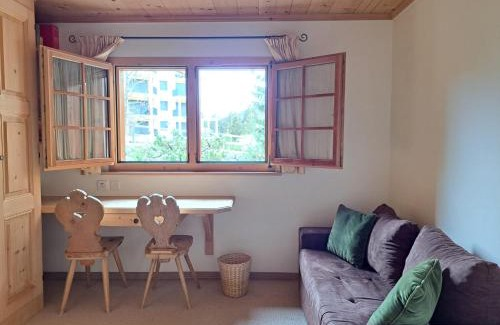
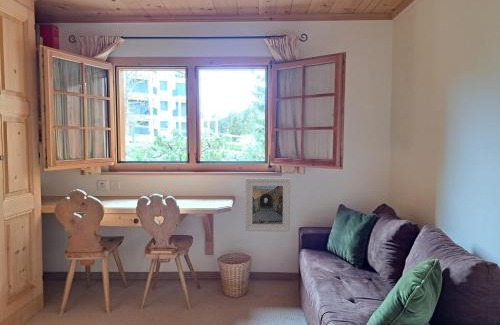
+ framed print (267, 204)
